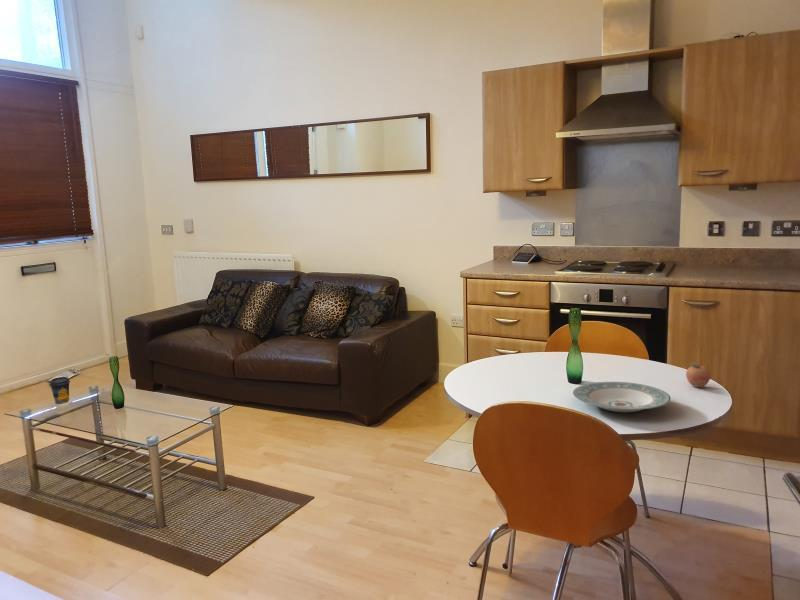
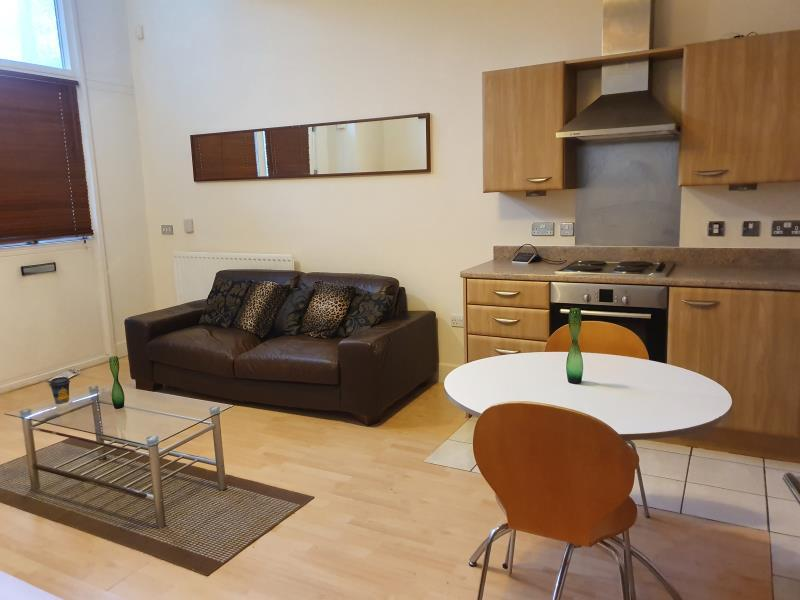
- fruit (697, 374)
- plate (620, 399)
